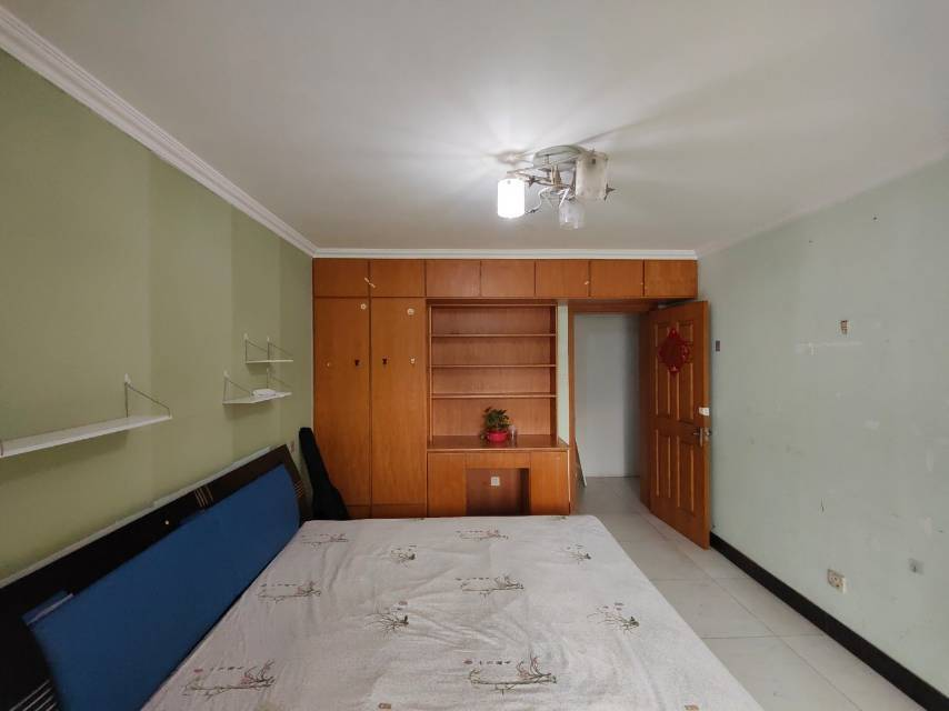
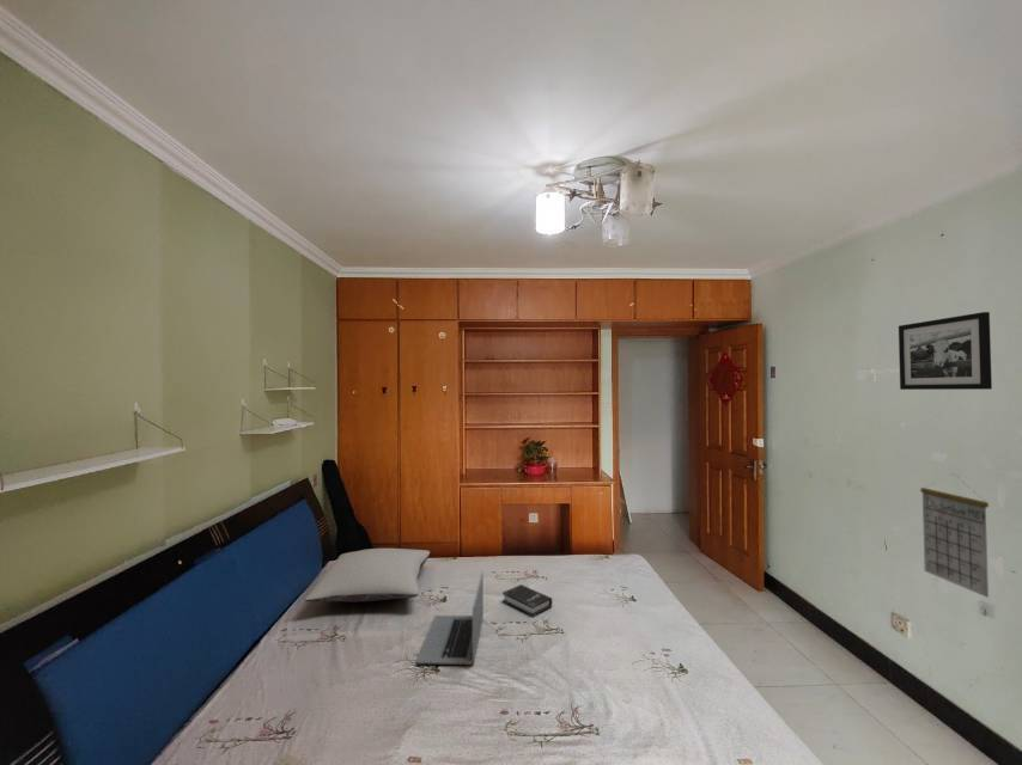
+ calendar (953, 528)
+ laptop (452, 616)
+ picture frame (939, 354)
+ hardback book (527, 599)
+ pillow (375, 573)
